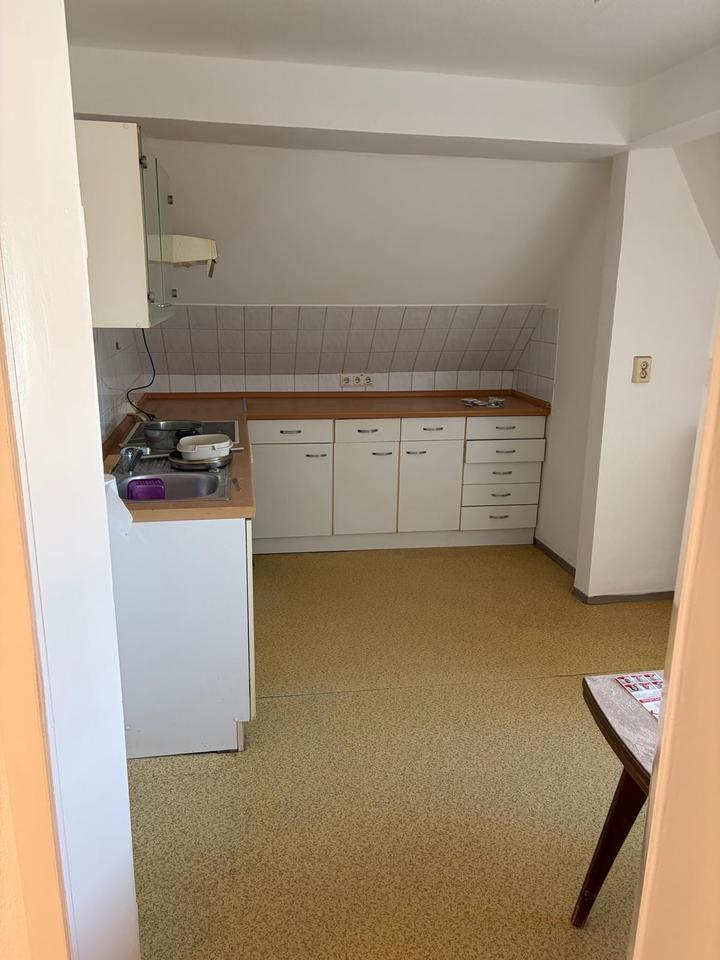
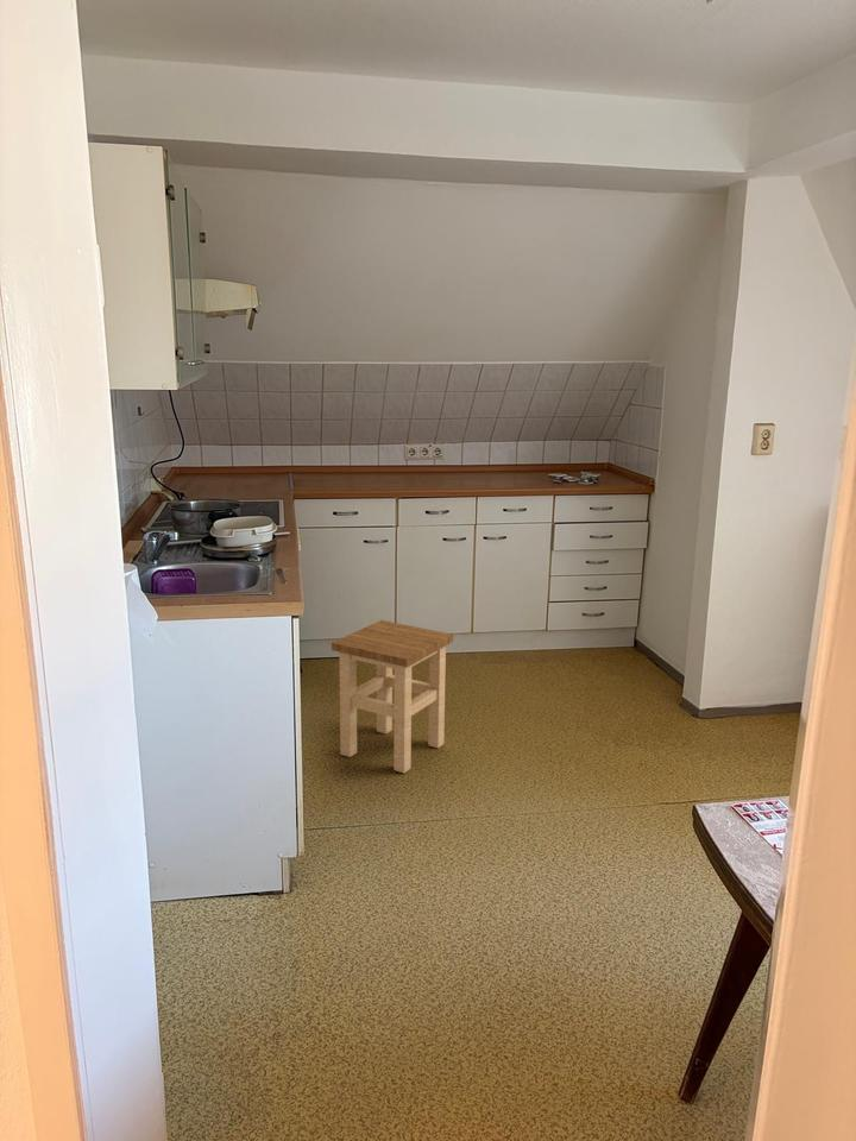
+ stool (391, 694)
